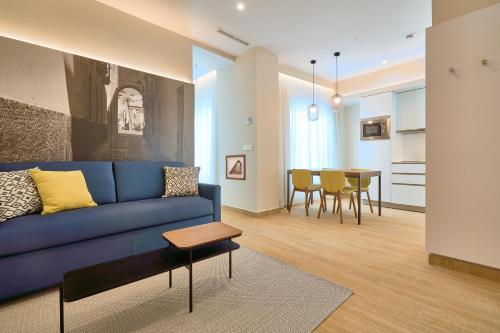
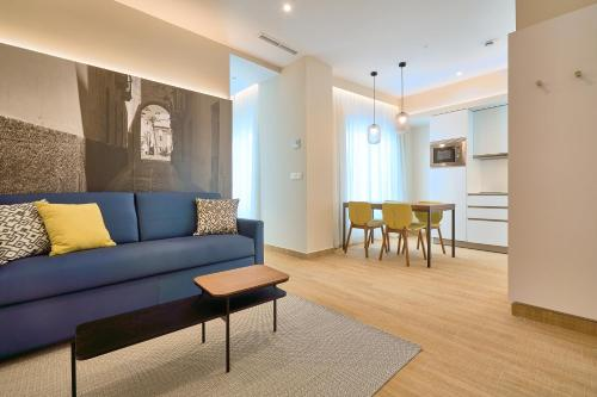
- picture frame (235, 167)
